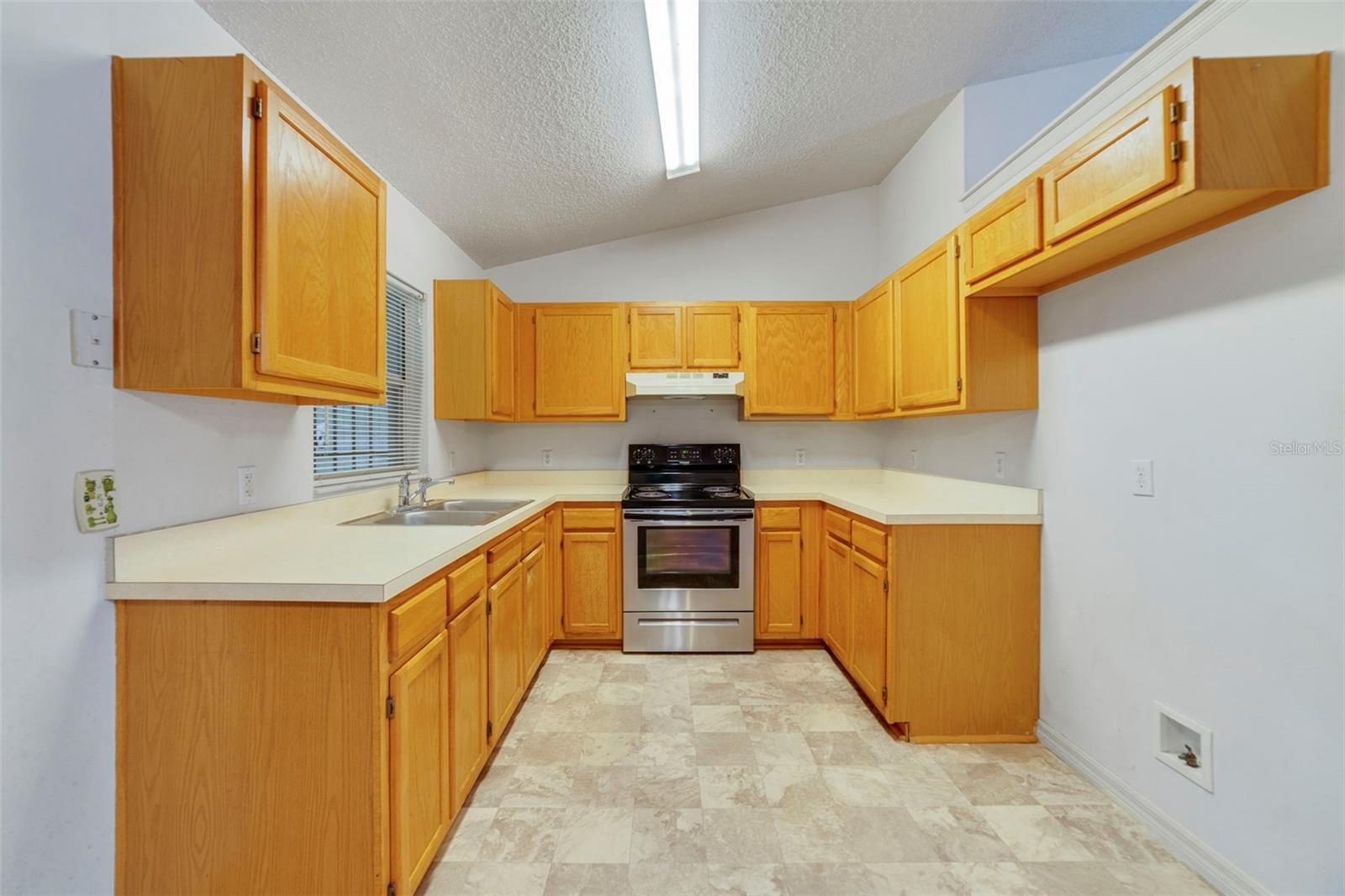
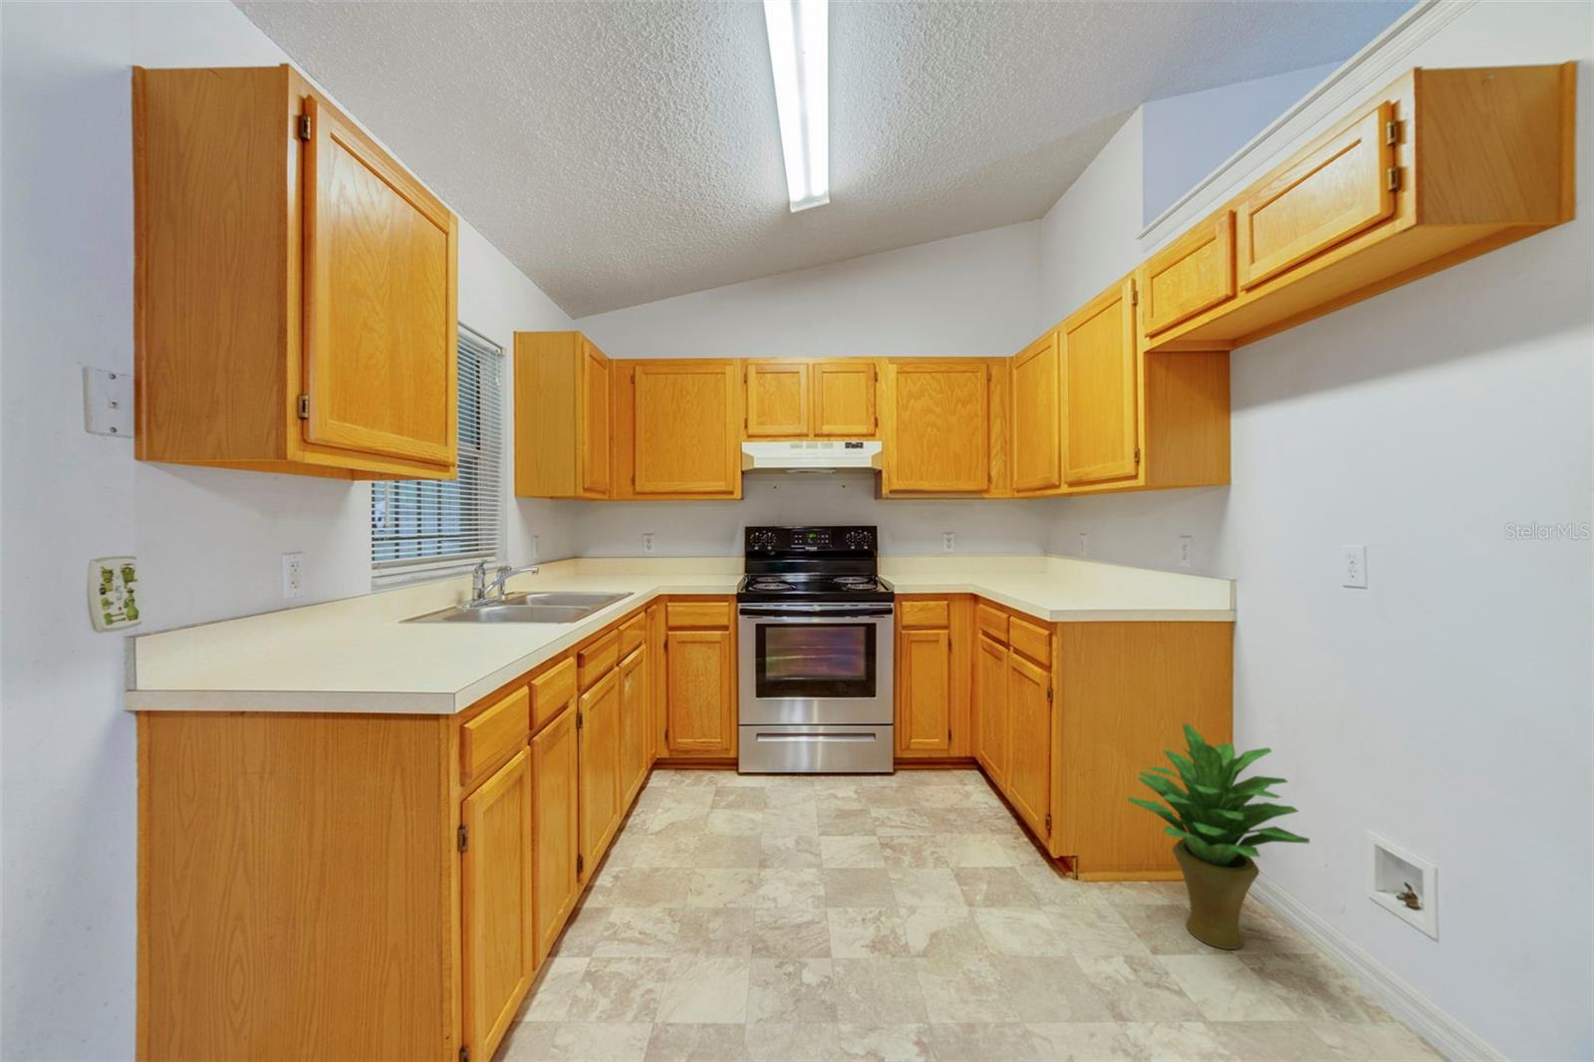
+ potted plant (1216, 834)
